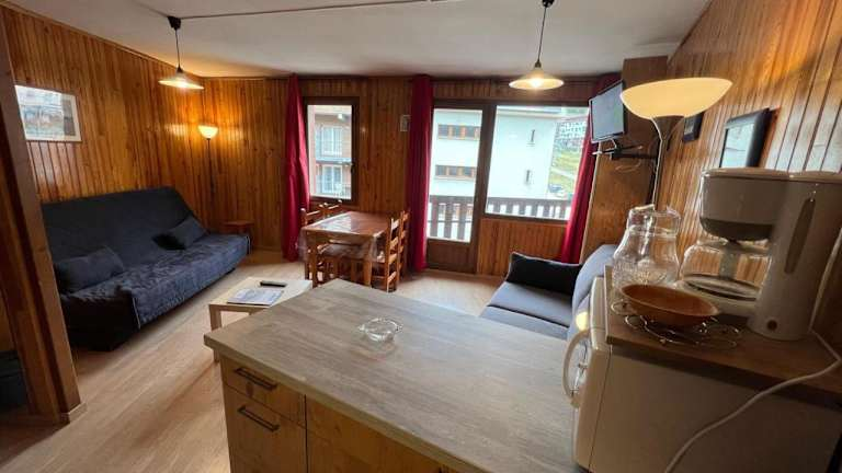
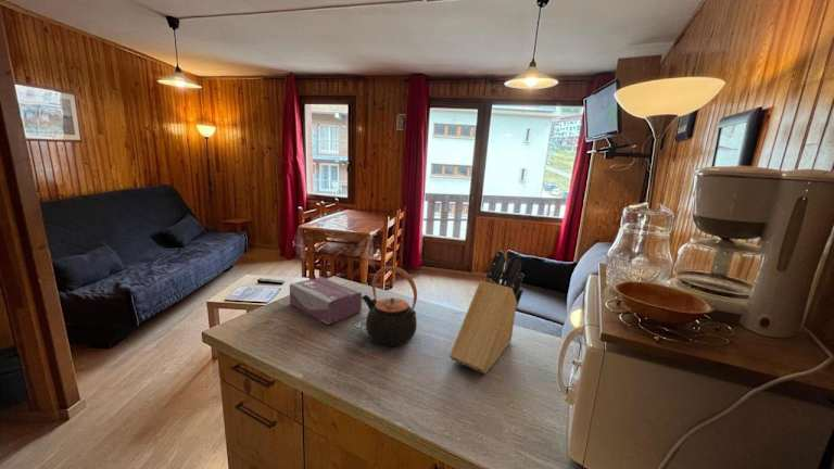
+ teapot (388, 301)
+ tissue box (325, 297)
+ knife block (492, 303)
